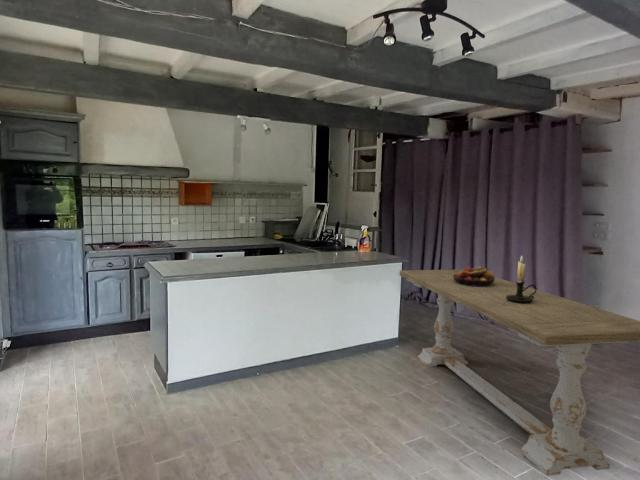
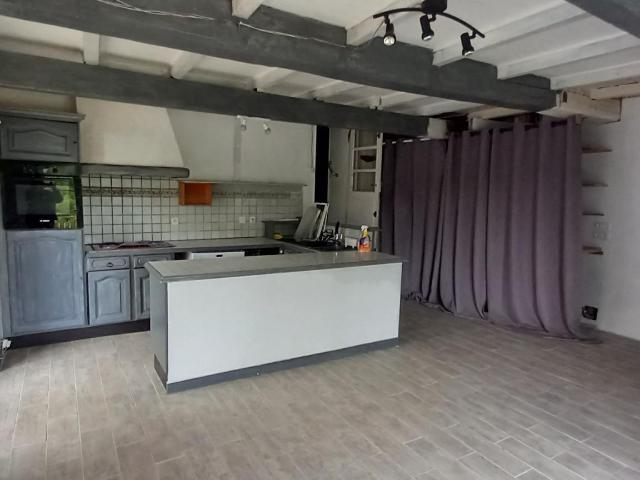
- candle holder (523, 277)
- fruit bowl (473, 274)
- dining table (509, 329)
